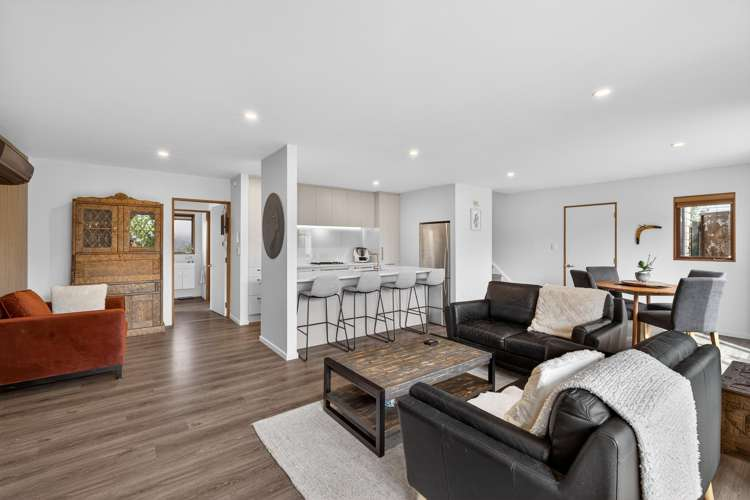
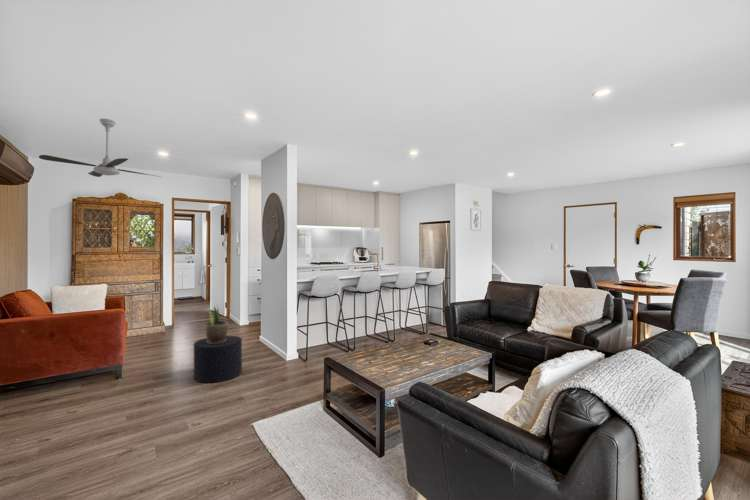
+ stool (218, 357)
+ ceiling fan (106, 146)
+ potted plant (216, 322)
